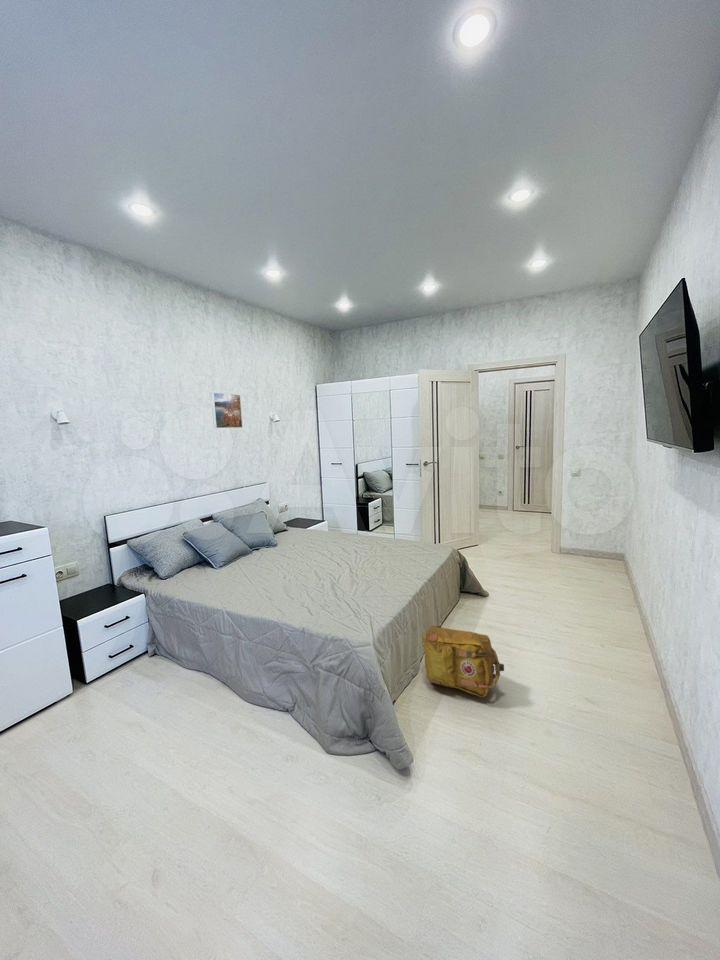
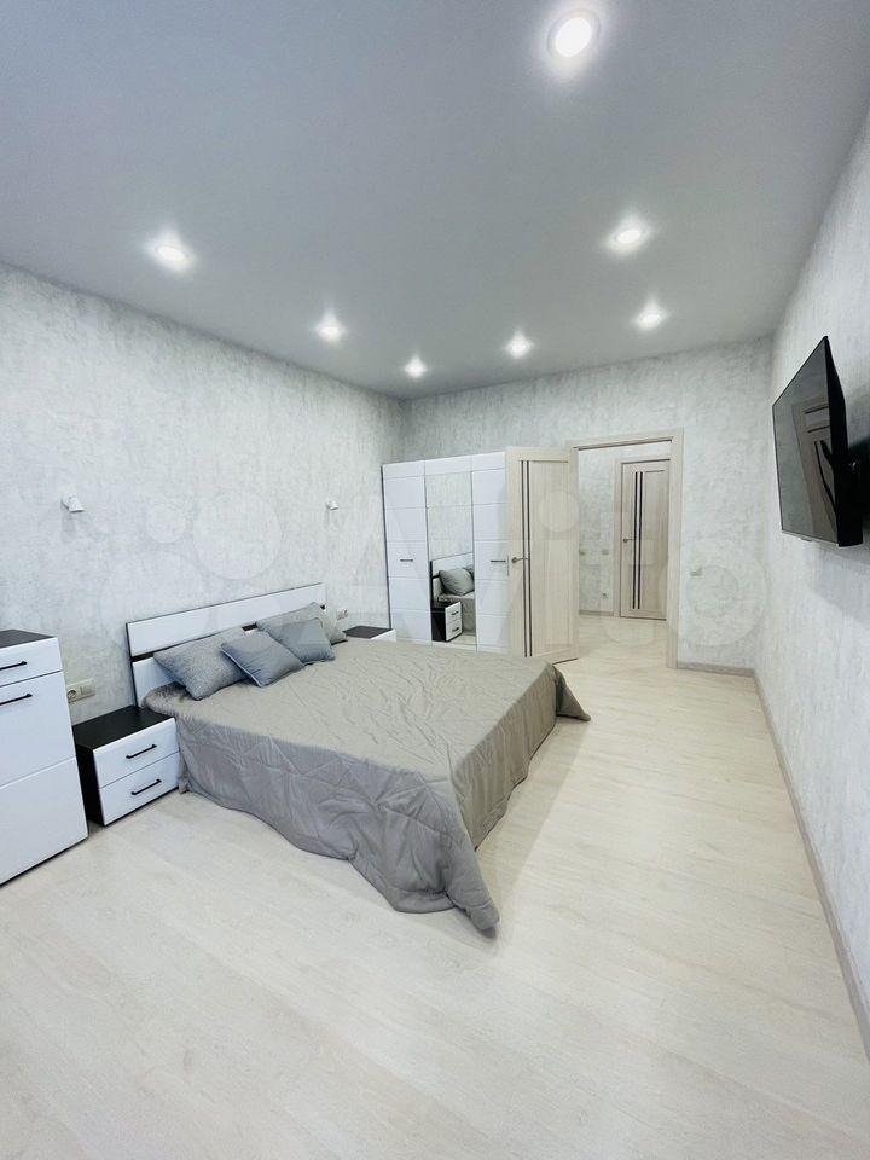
- backpack (463, 659)
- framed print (227, 410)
